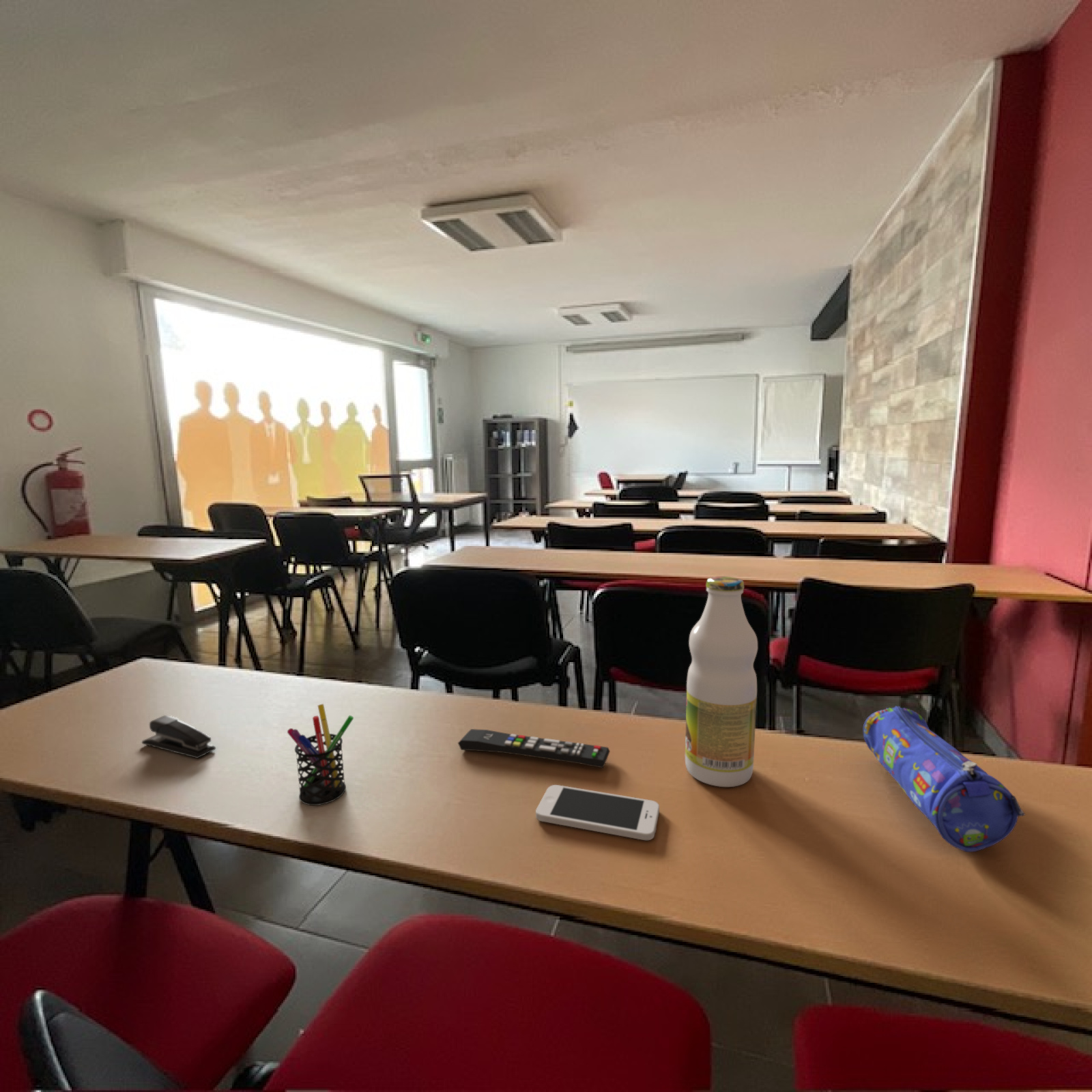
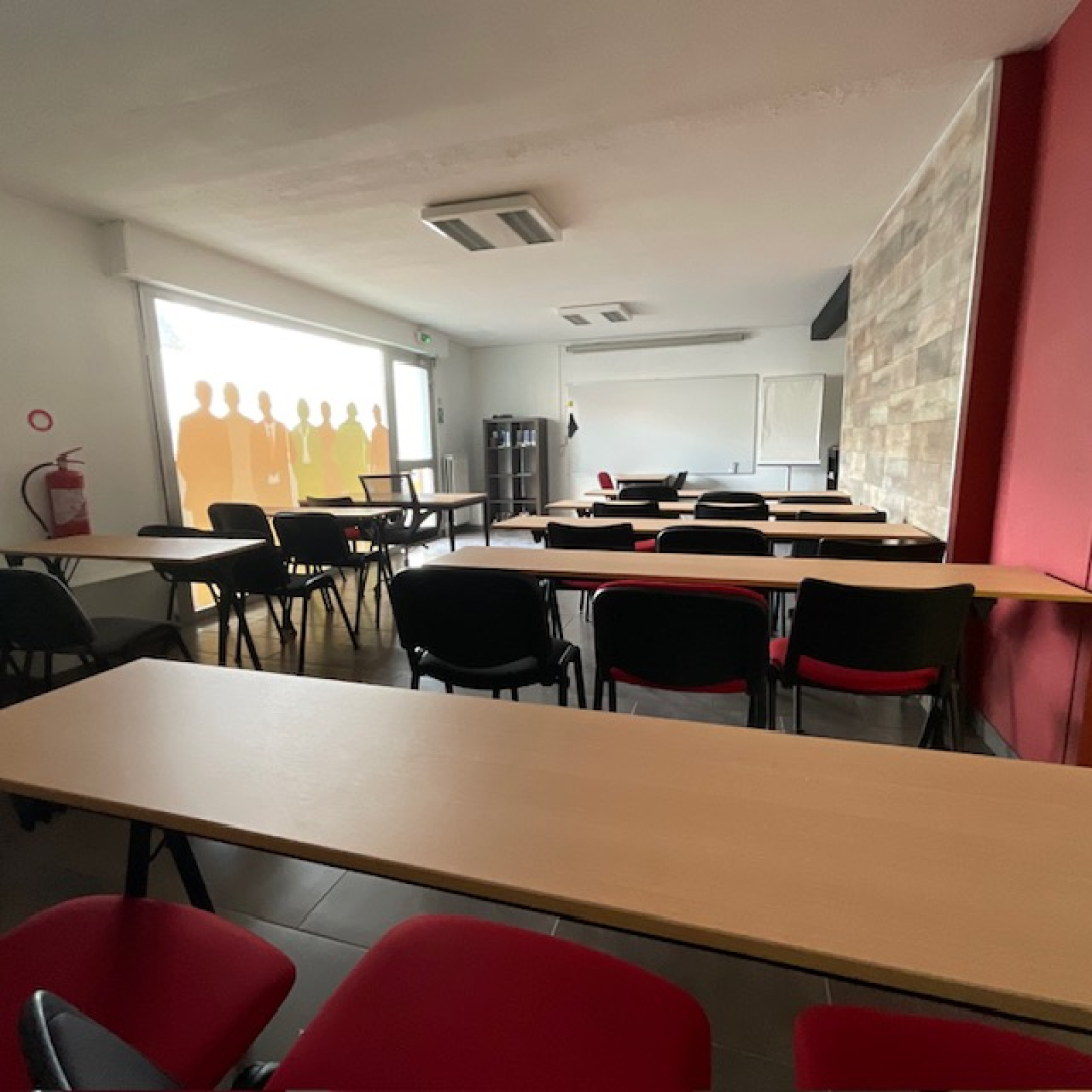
- remote control (532, 747)
- stapler (177, 734)
- pencil case (930, 767)
- pen holder (325, 751)
- smartphone (598, 810)
- bottle (721, 678)
